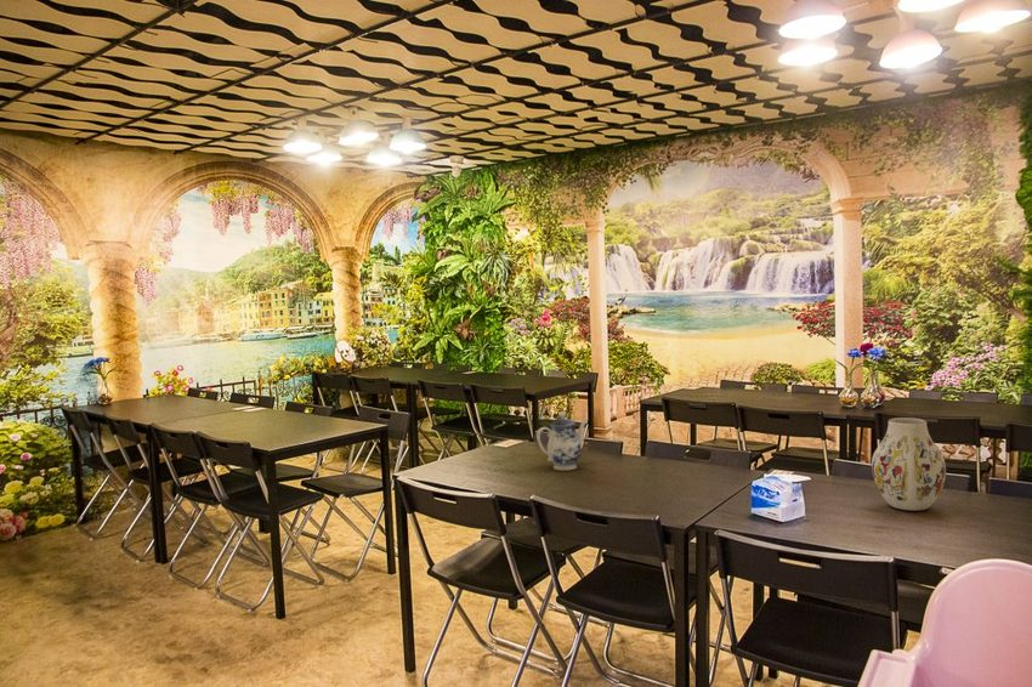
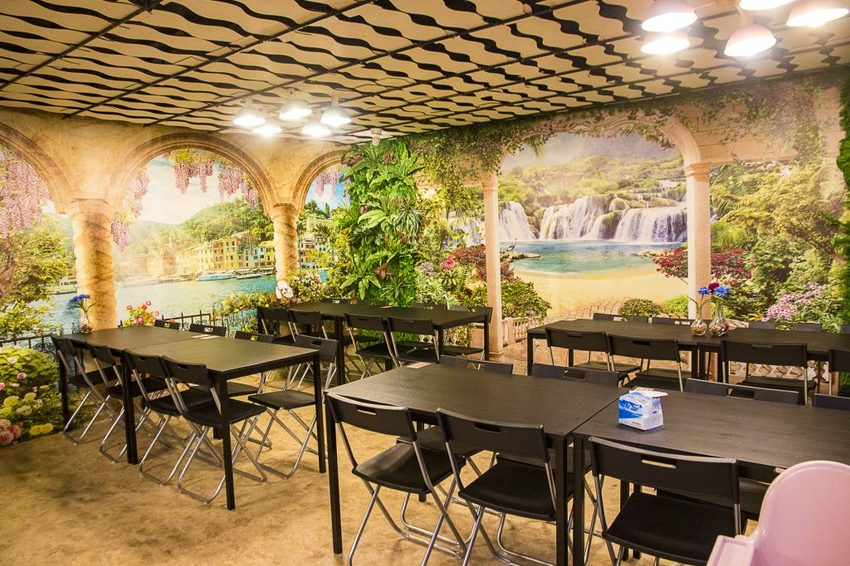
- vase (907, 464)
- teapot (563, 439)
